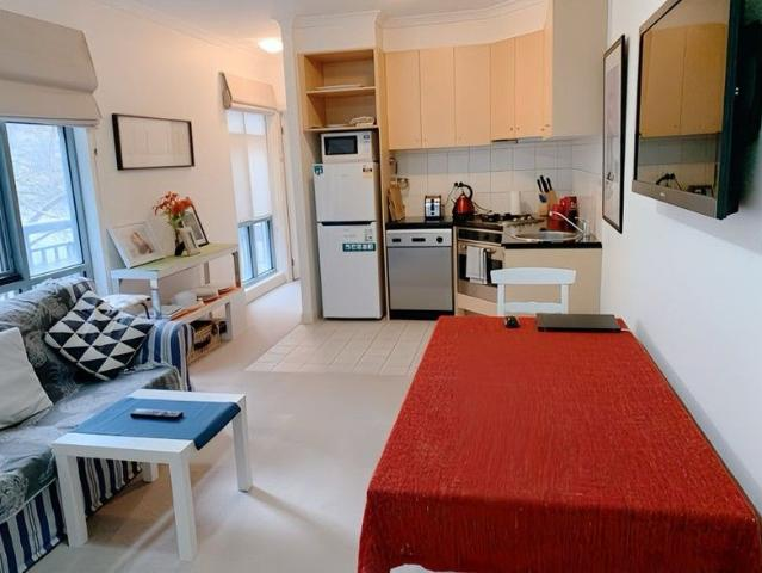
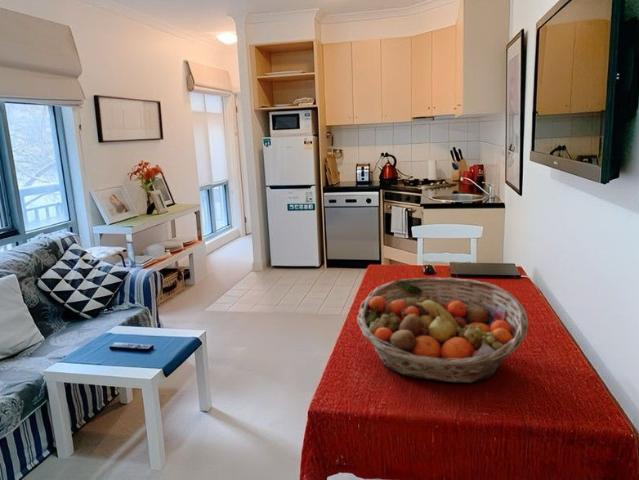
+ fruit basket (438, 326)
